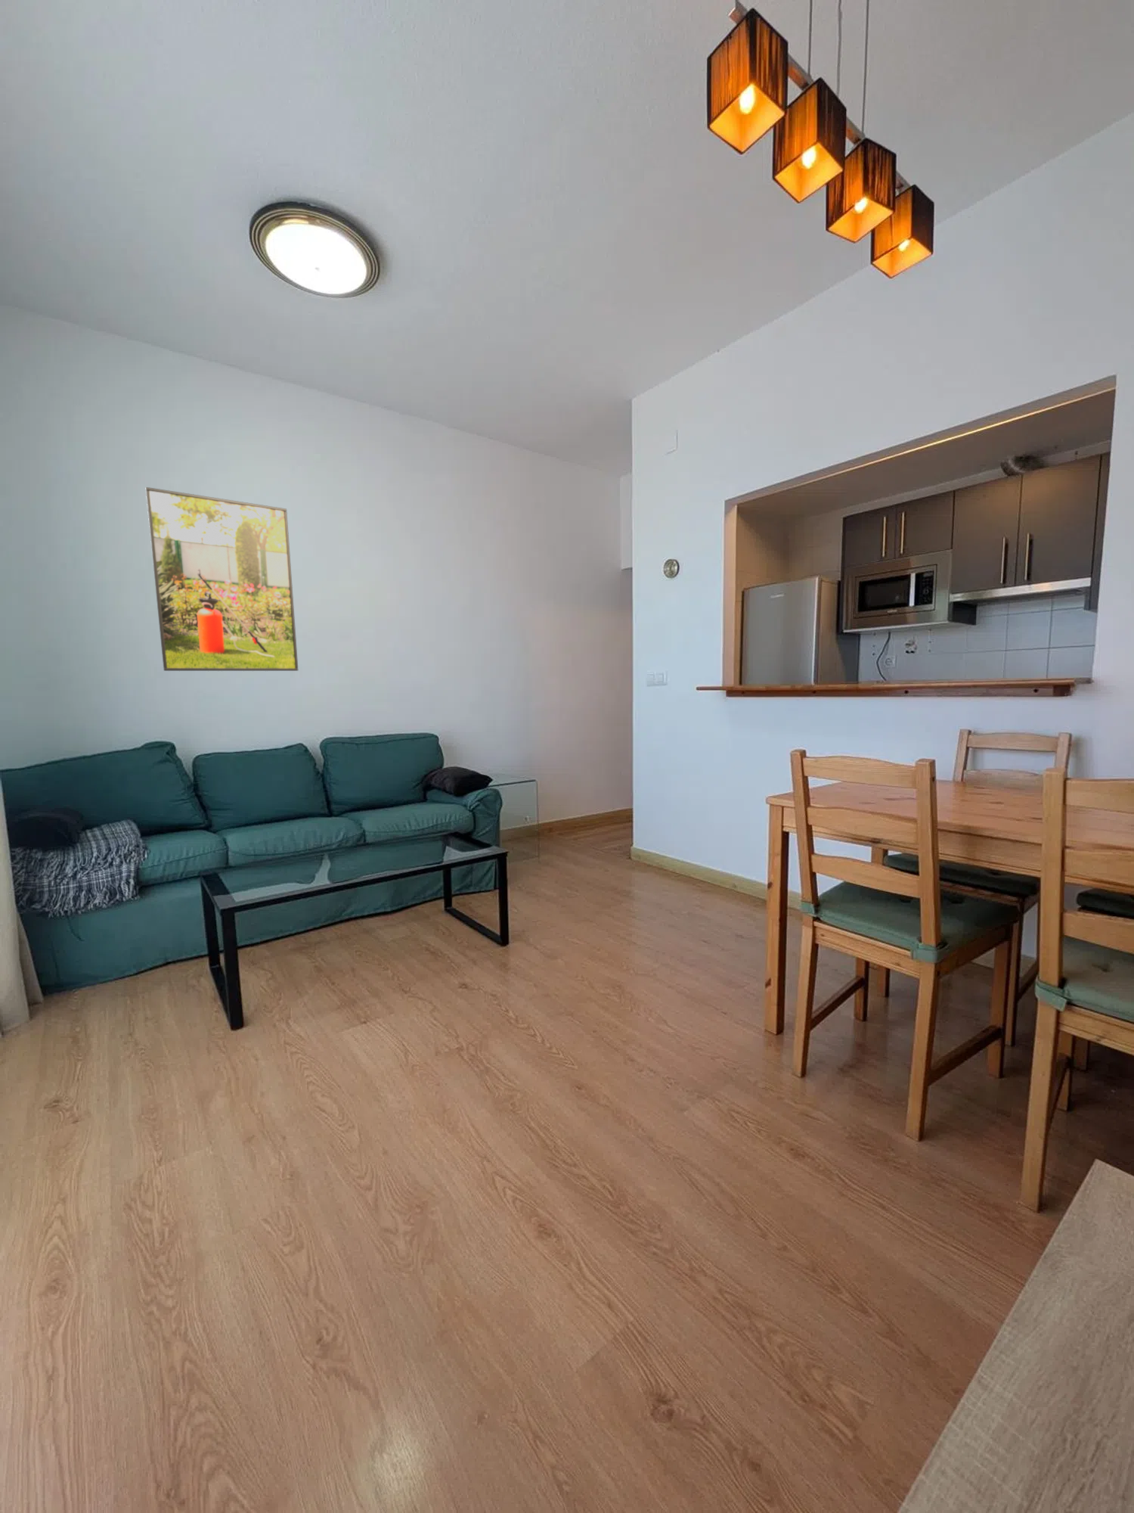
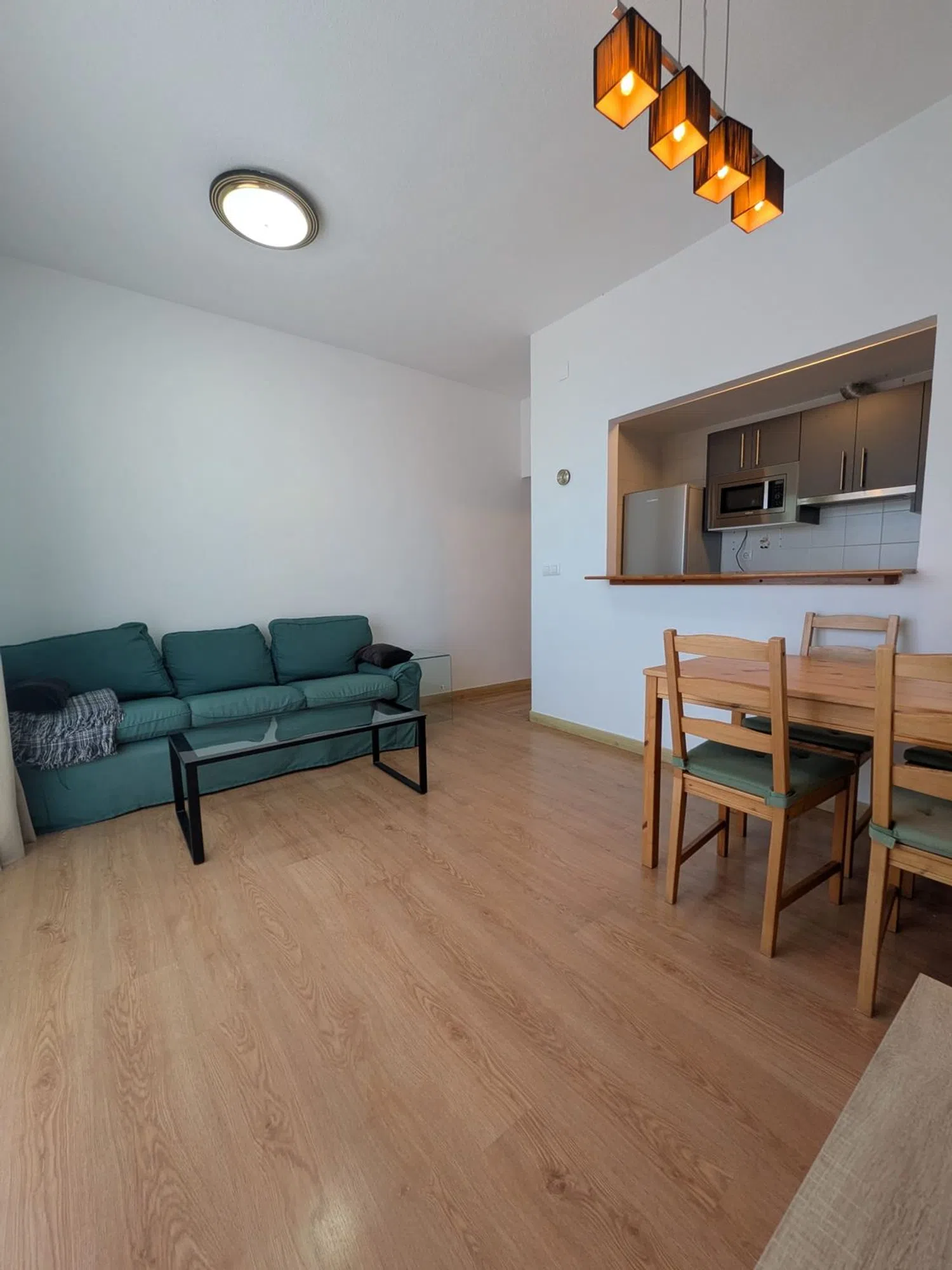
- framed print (228, 586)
